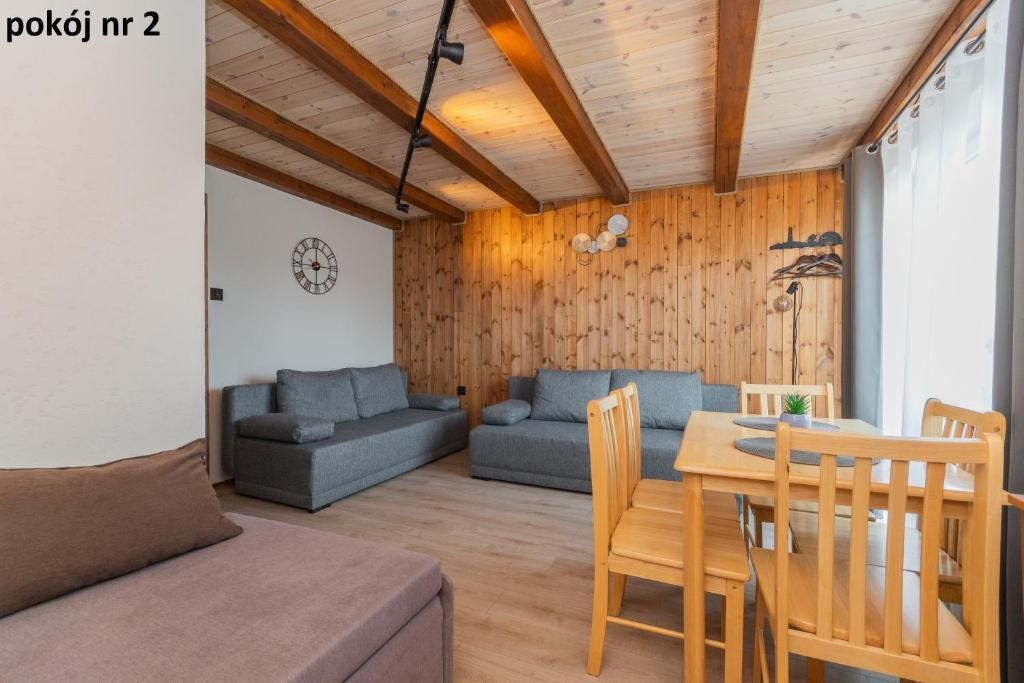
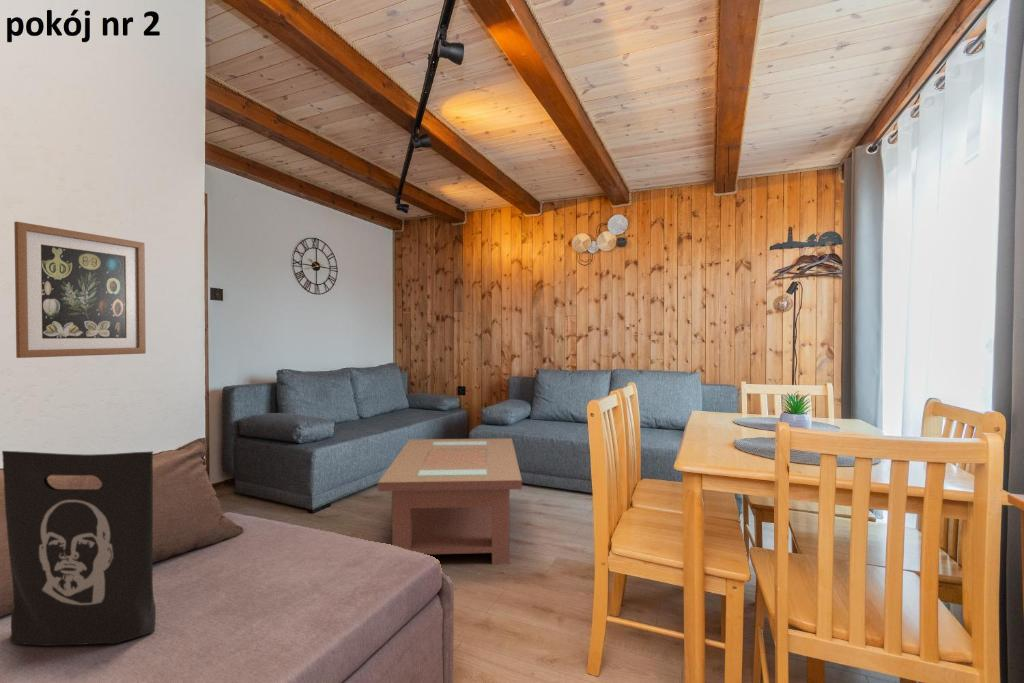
+ coffee table (456, 493)
+ wall art (86, 294)
+ tote bag (84, 541)
